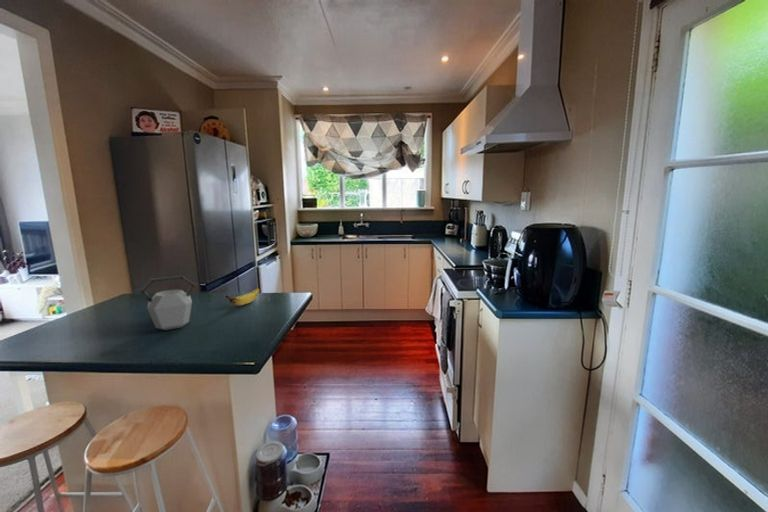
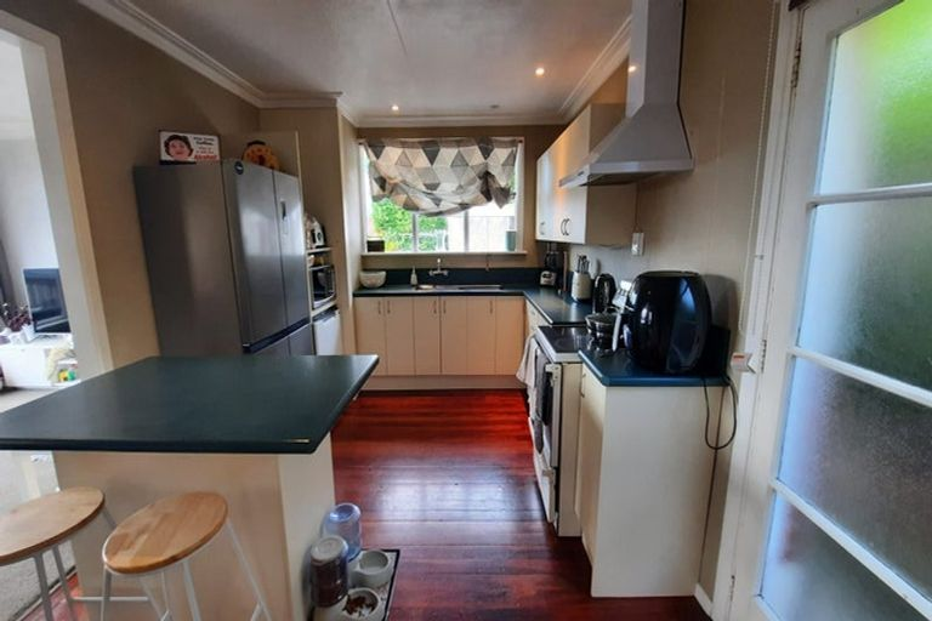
- banana (243, 297)
- kettle (169, 297)
